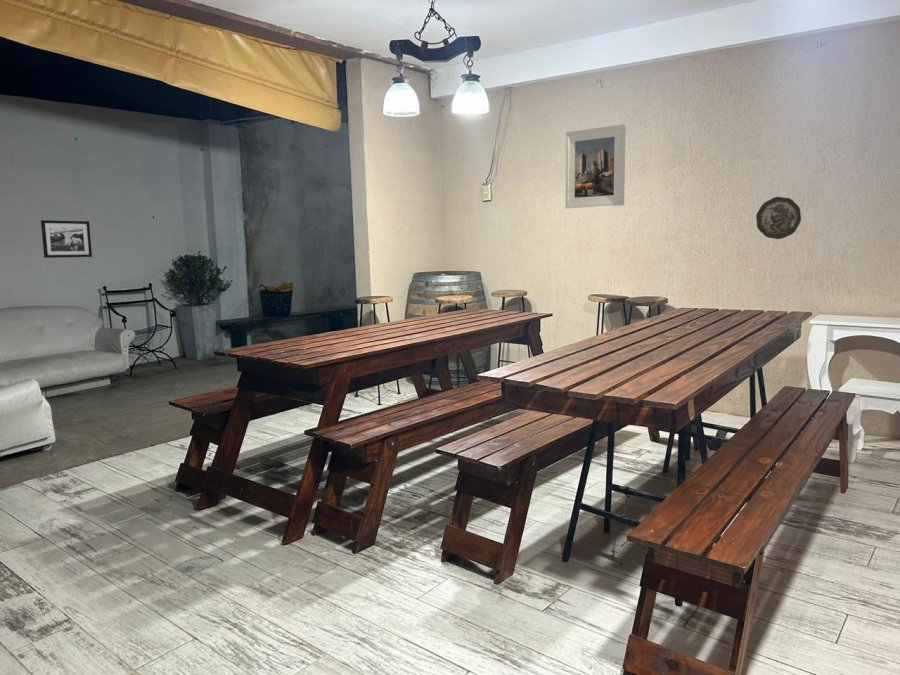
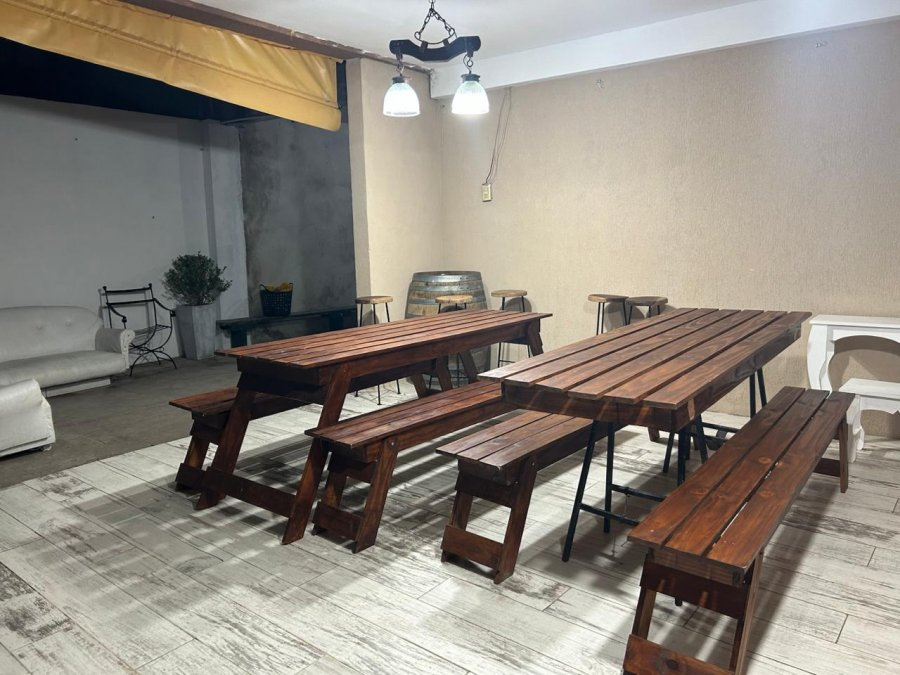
- decorative plate (778, 218)
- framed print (594, 168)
- picture frame (67, 239)
